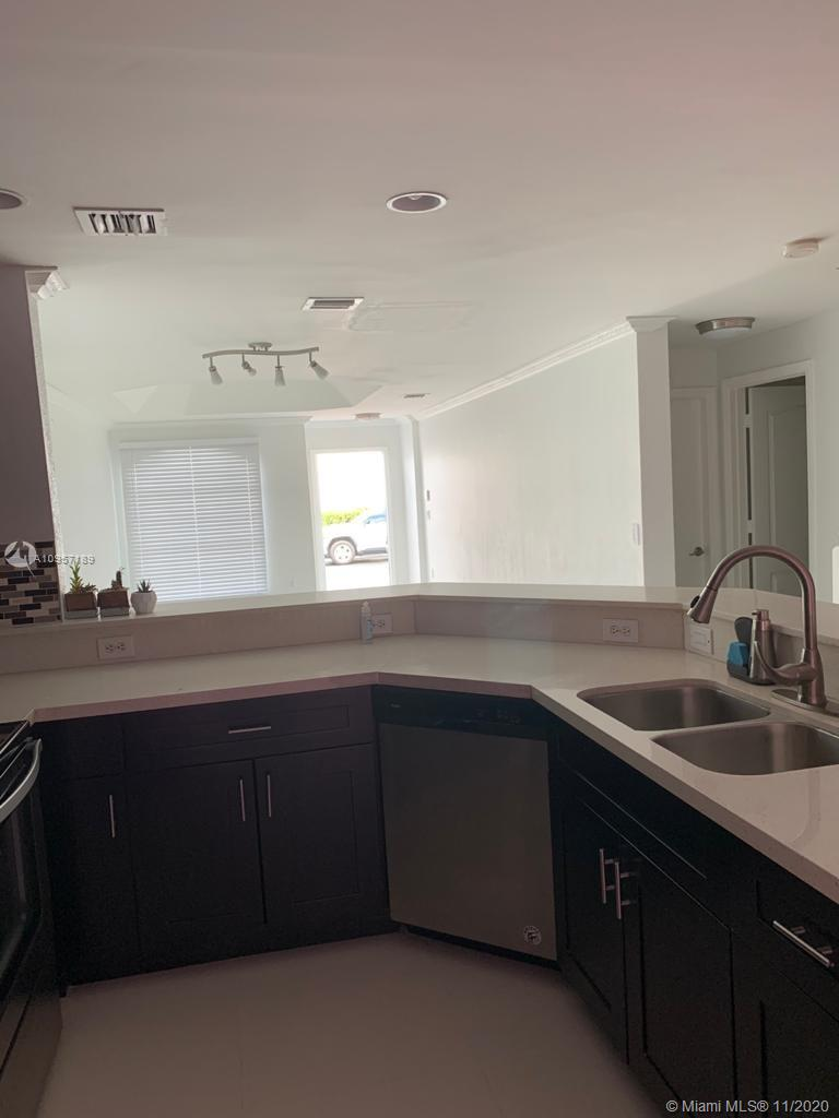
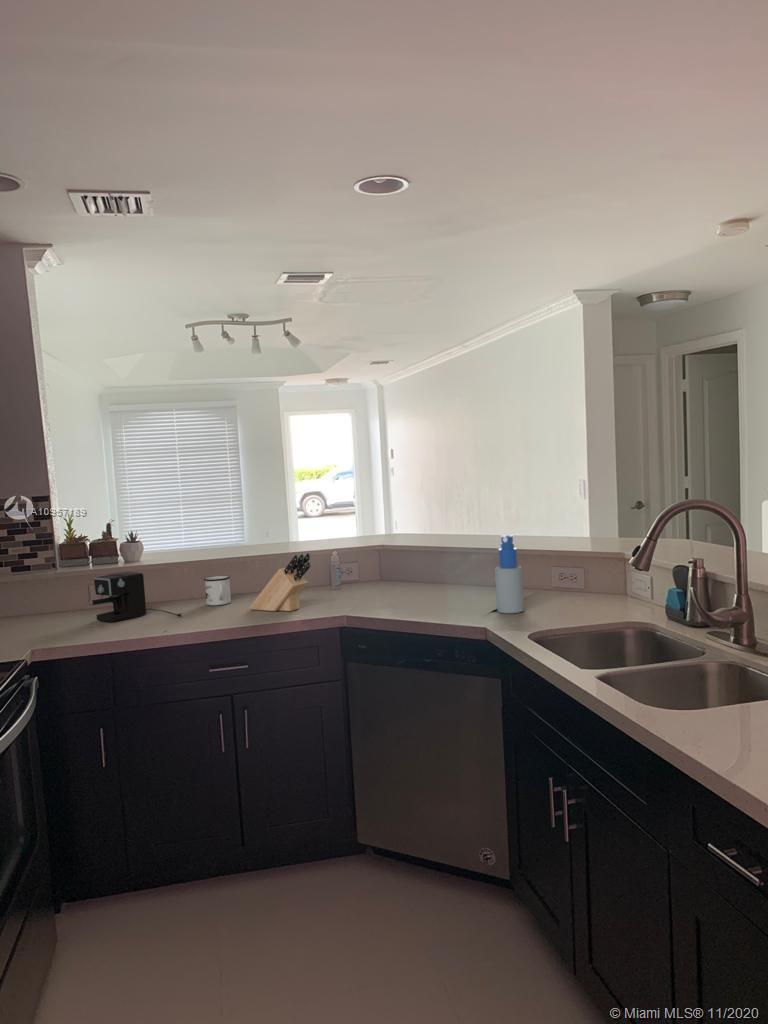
+ knife block (281, 581)
+ spray bottle (508, 573)
+ mug (218, 591)
+ coffee maker (135, 597)
